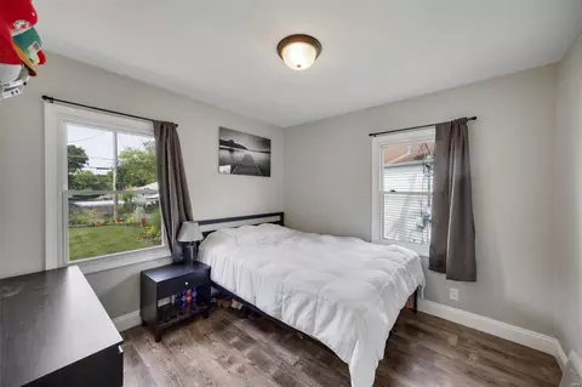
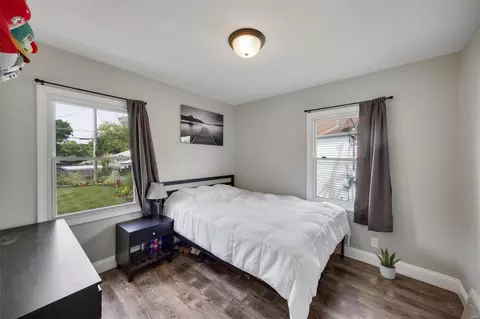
+ potted plant (388, 261)
